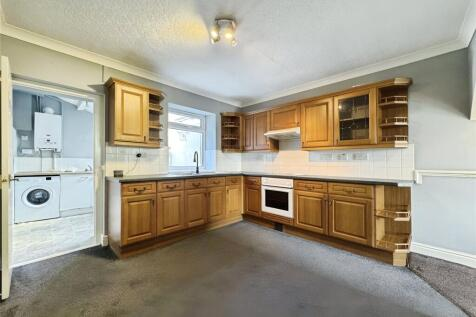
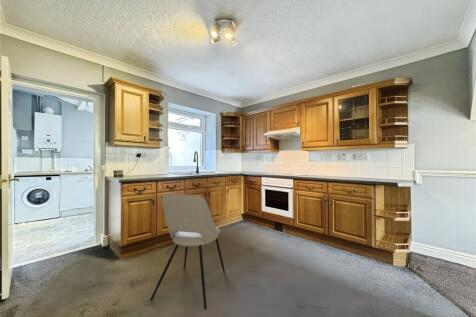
+ dining chair (192, 237)
